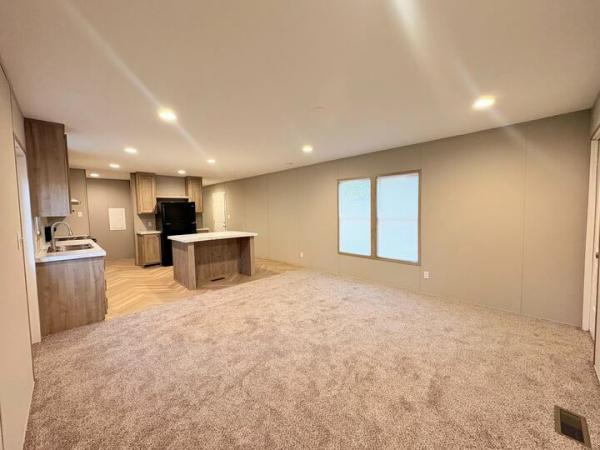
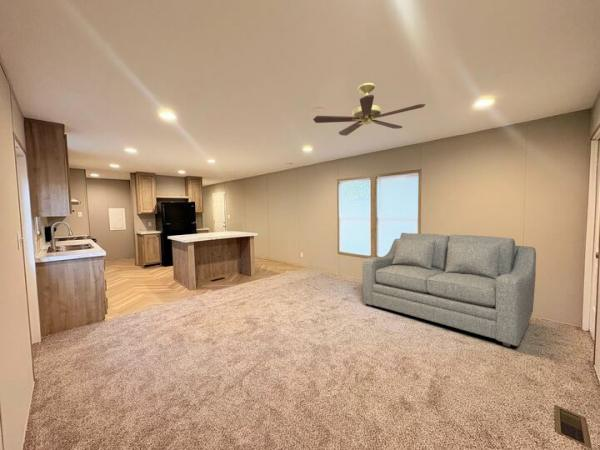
+ ceiling fan (365, 103)
+ sofa (441, 273)
